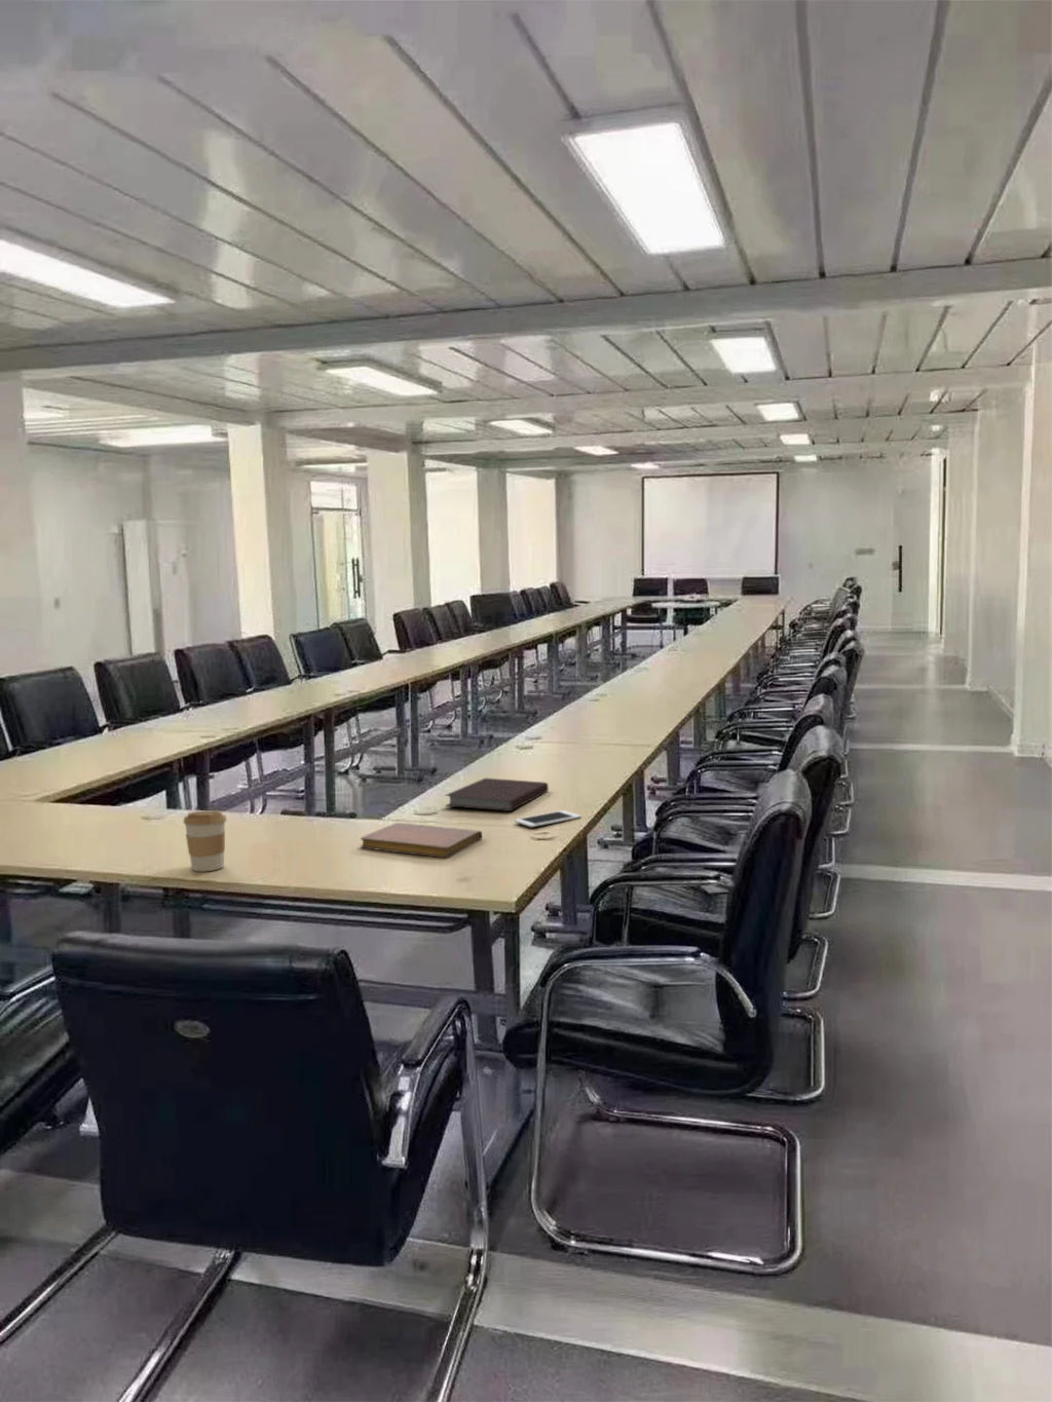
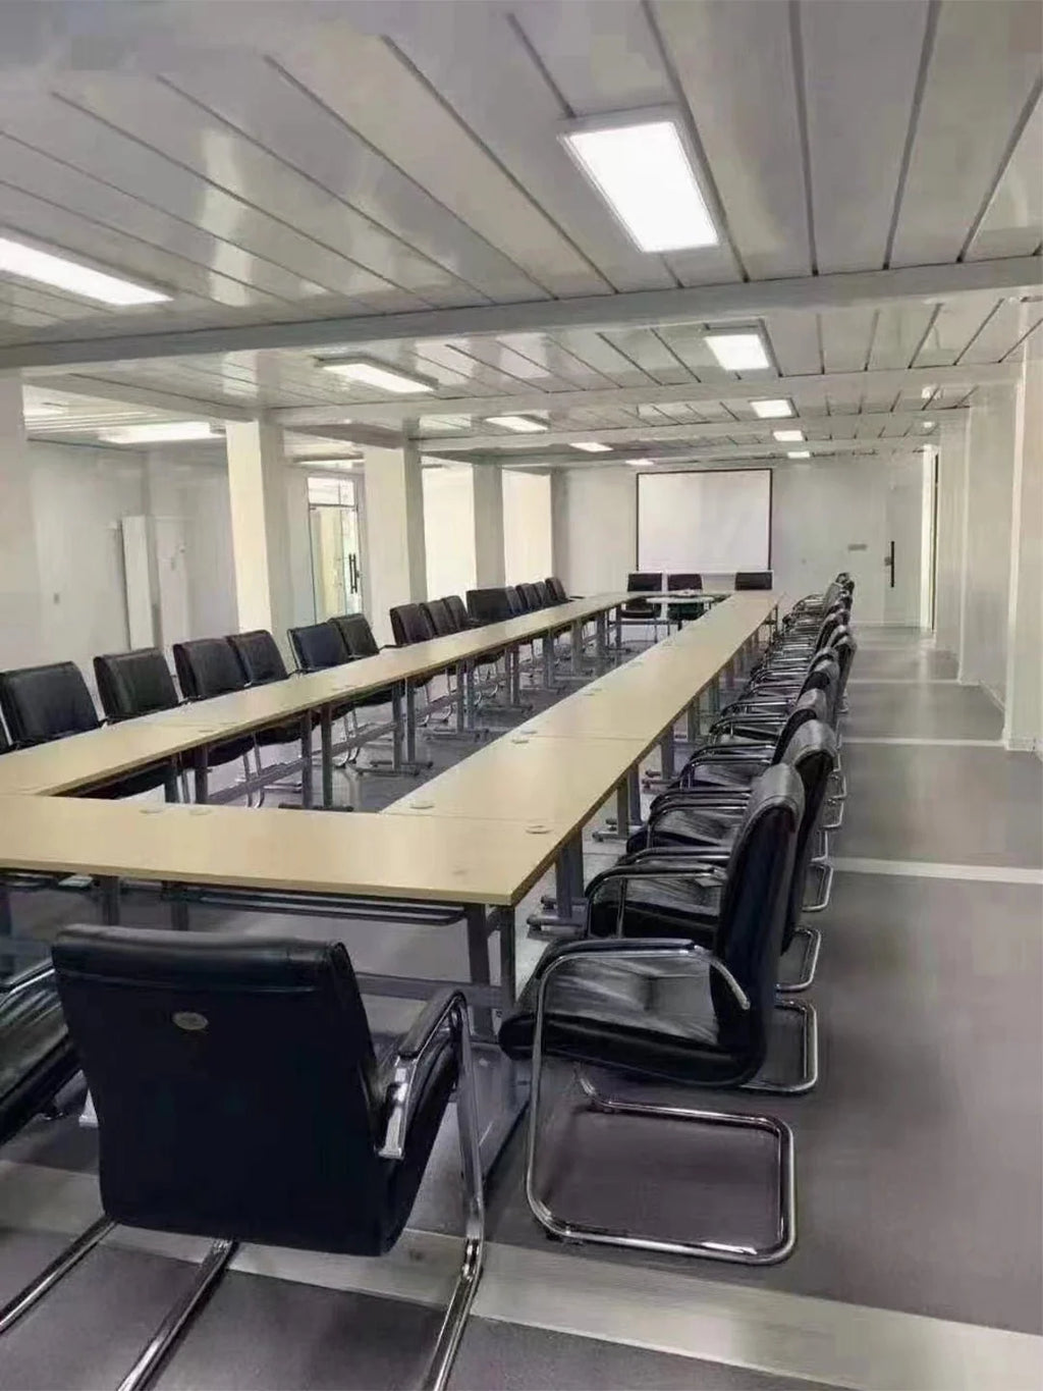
- cell phone (548, 819)
- coffee cup (206, 839)
- notebook (421, 839)
- notebook (497, 794)
